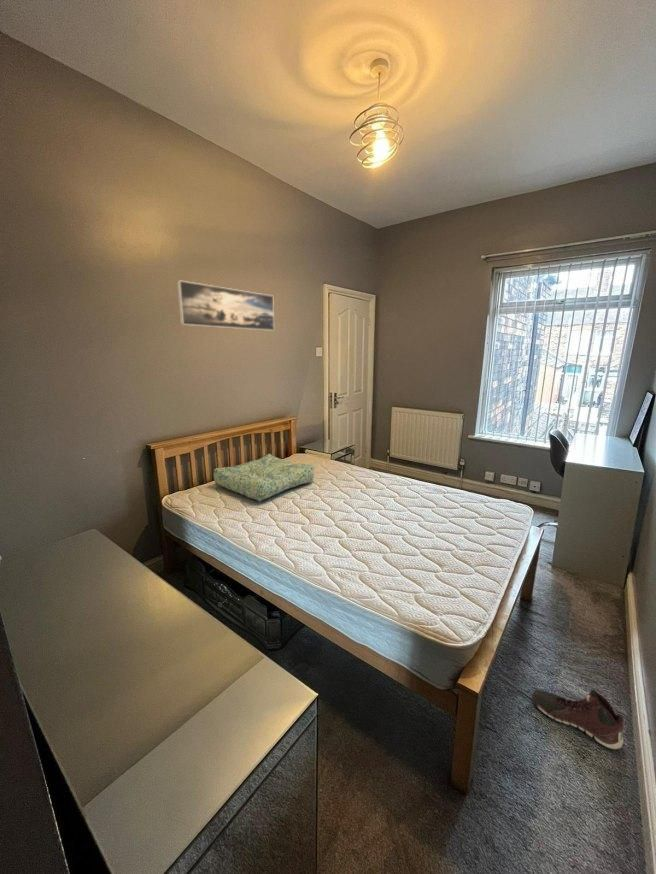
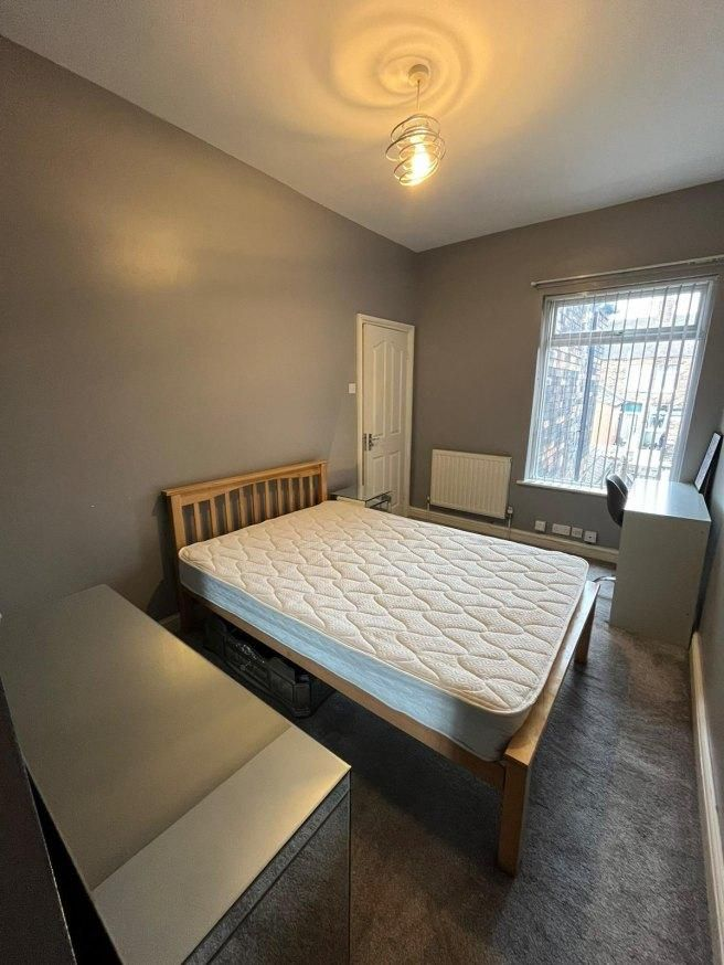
- sneaker (577, 703)
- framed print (231, 308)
- seat cushion (265, 475)
